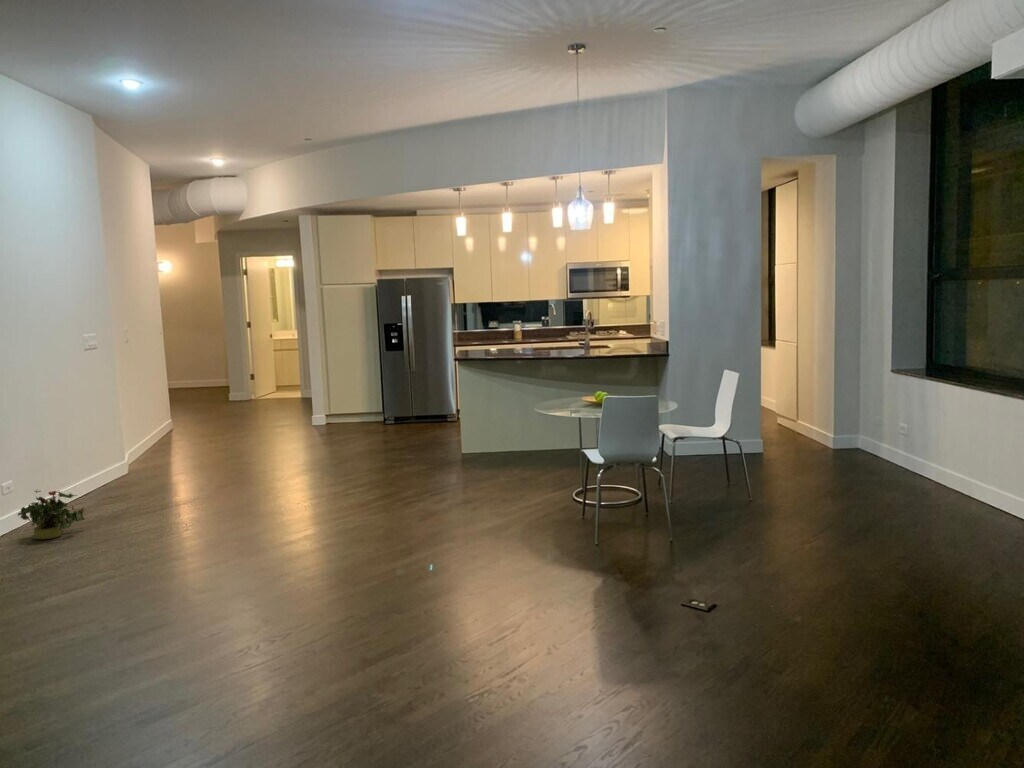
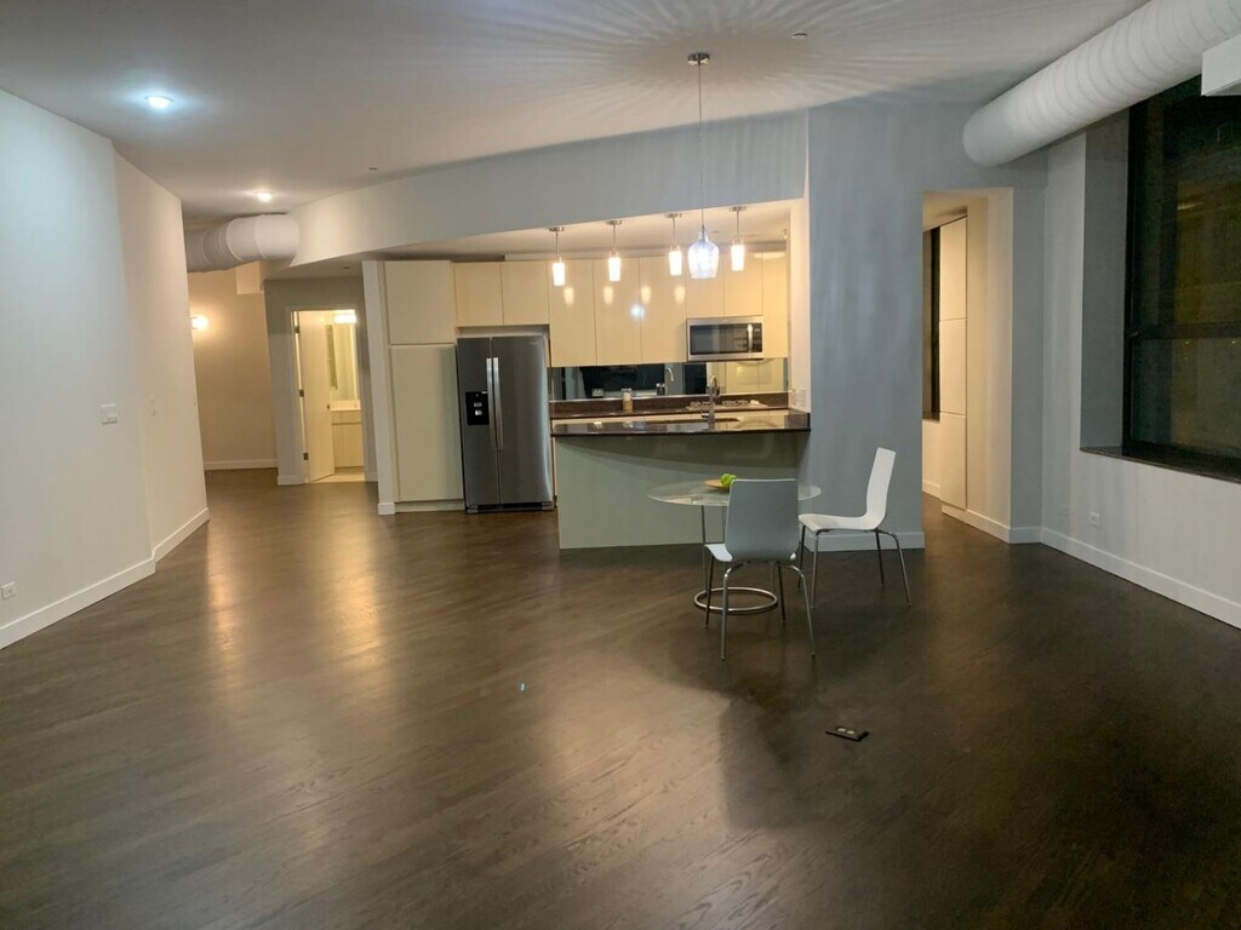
- potted plant (51, 511)
